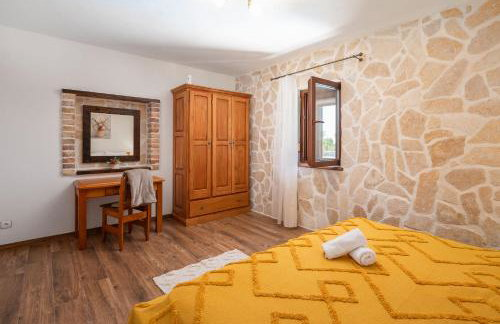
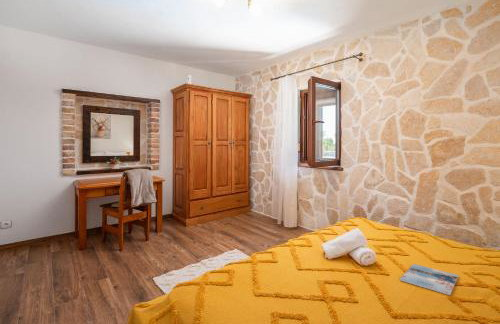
+ magazine (429, 277)
